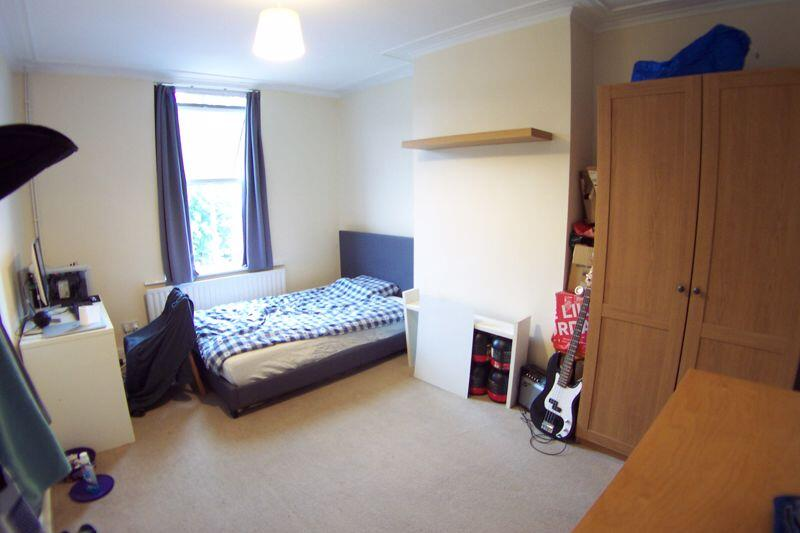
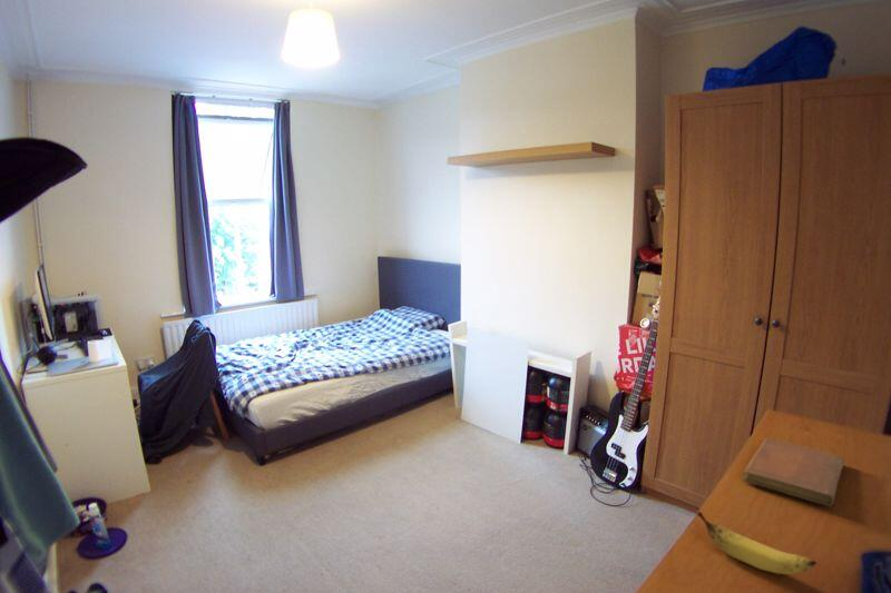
+ notebook (795, 467)
+ banana (751, 546)
